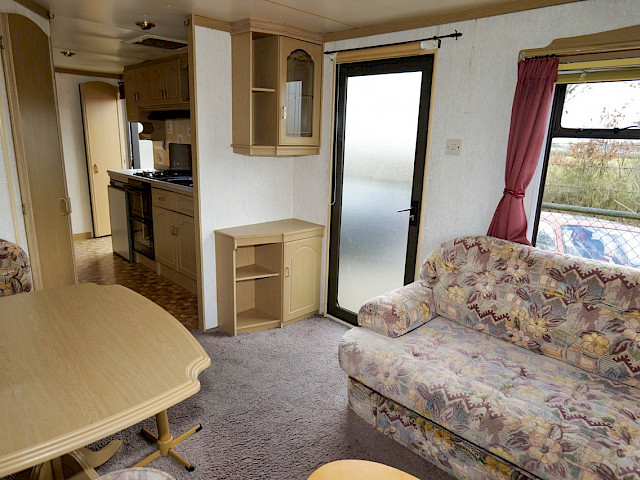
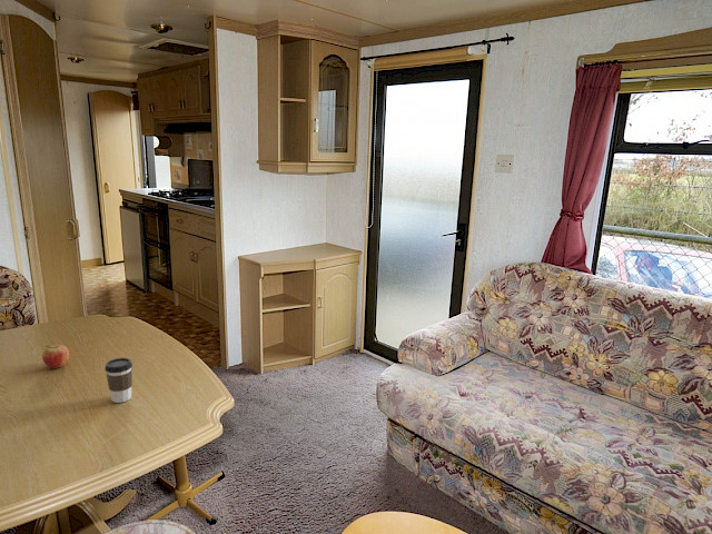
+ coffee cup (119, 379)
+ fruit (56, 355)
